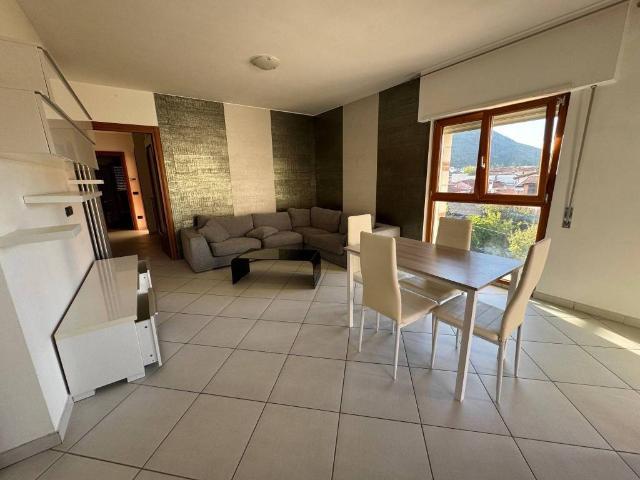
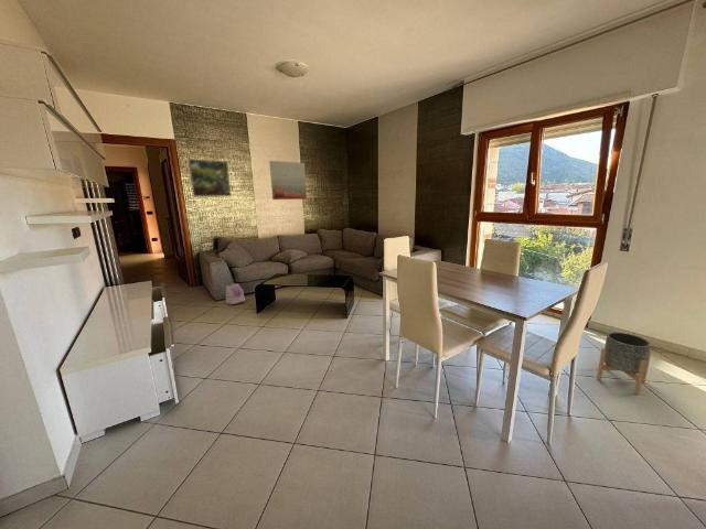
+ wall art (288, 181)
+ planter (623, 359)
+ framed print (210, 179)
+ plush toy (235, 293)
